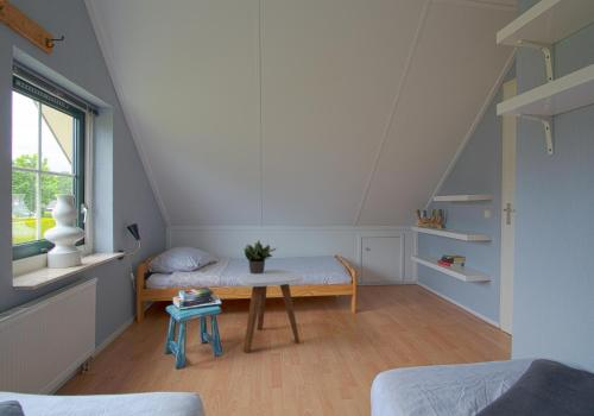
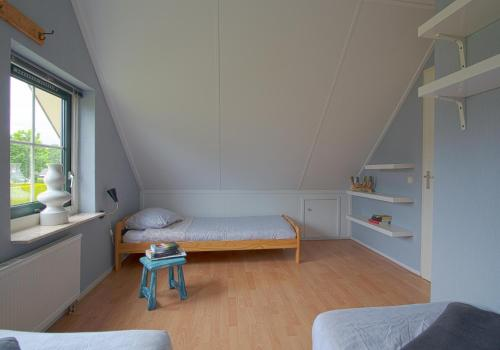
- side table (264, 307)
- potted plant (260, 256)
